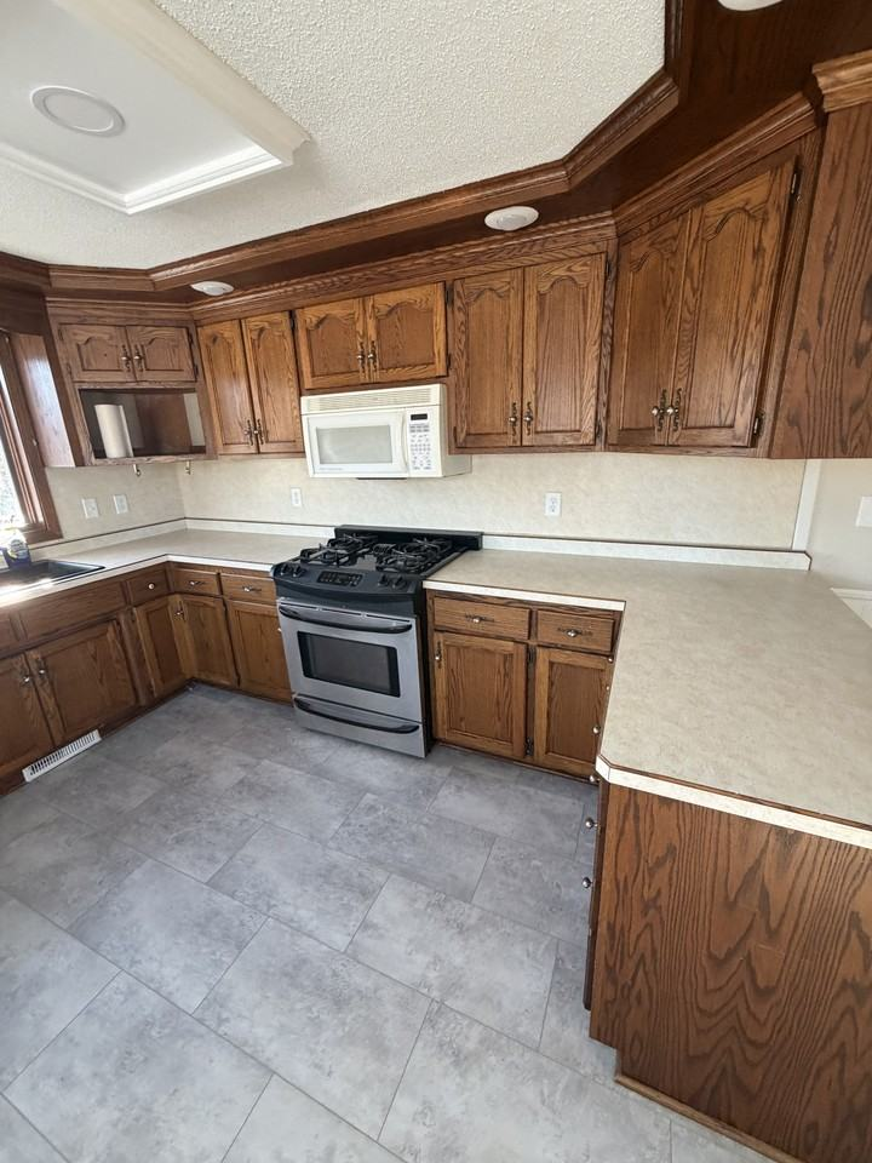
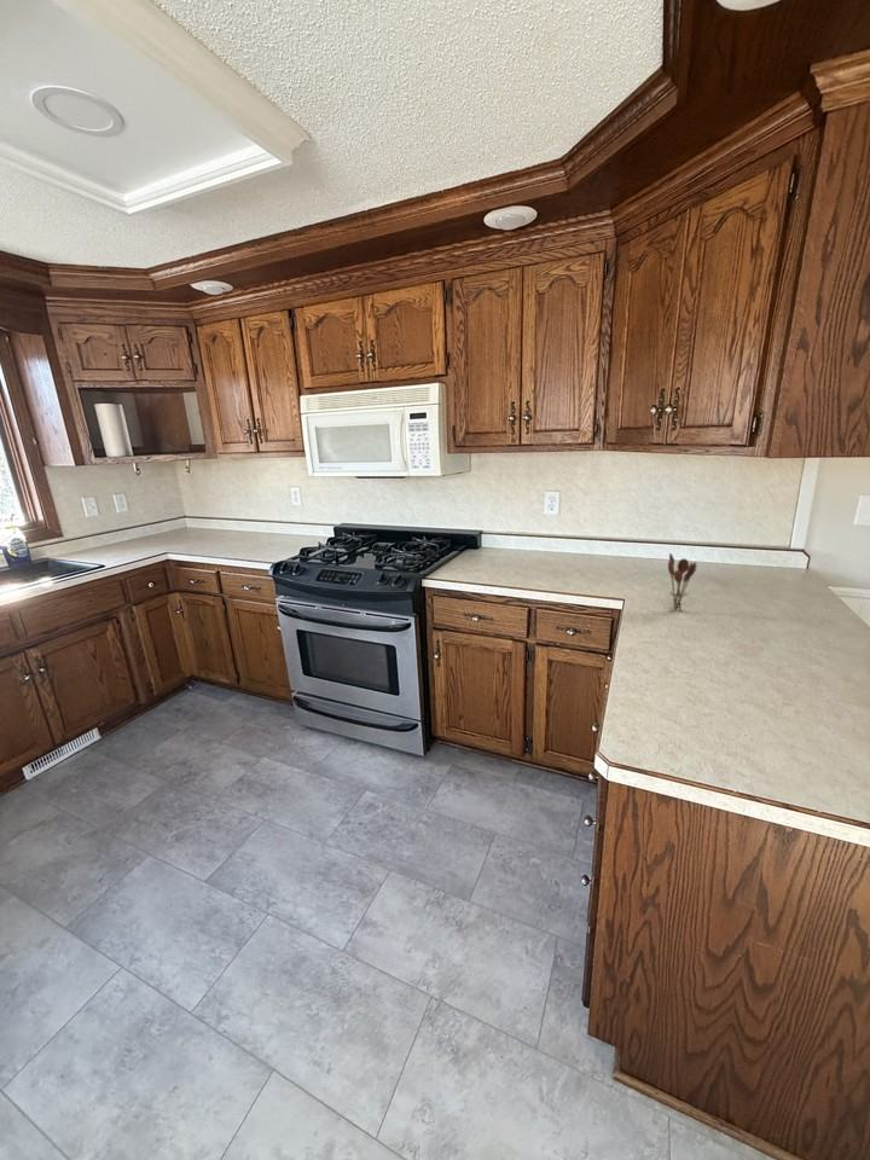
+ utensil holder (678, 582)
